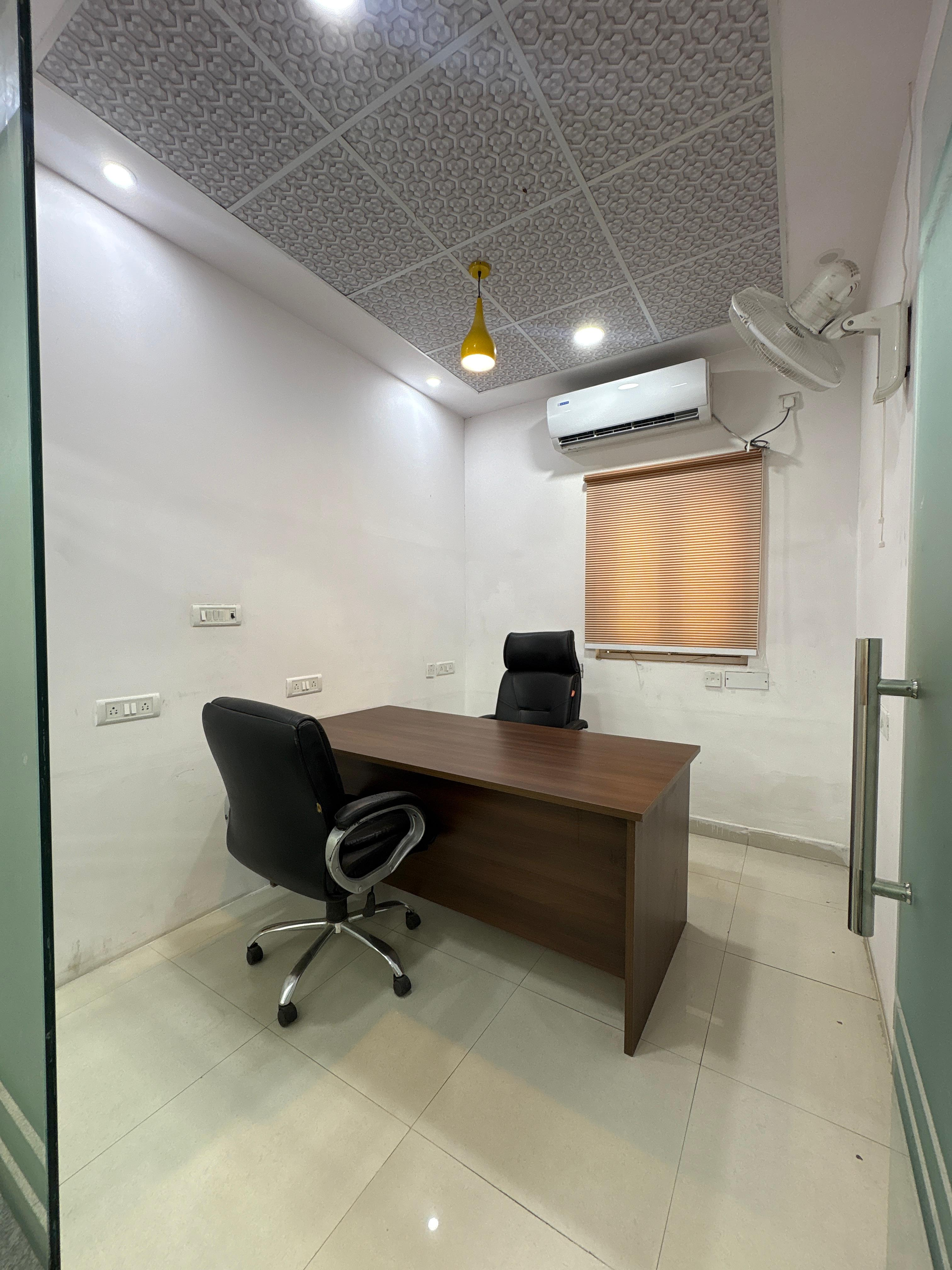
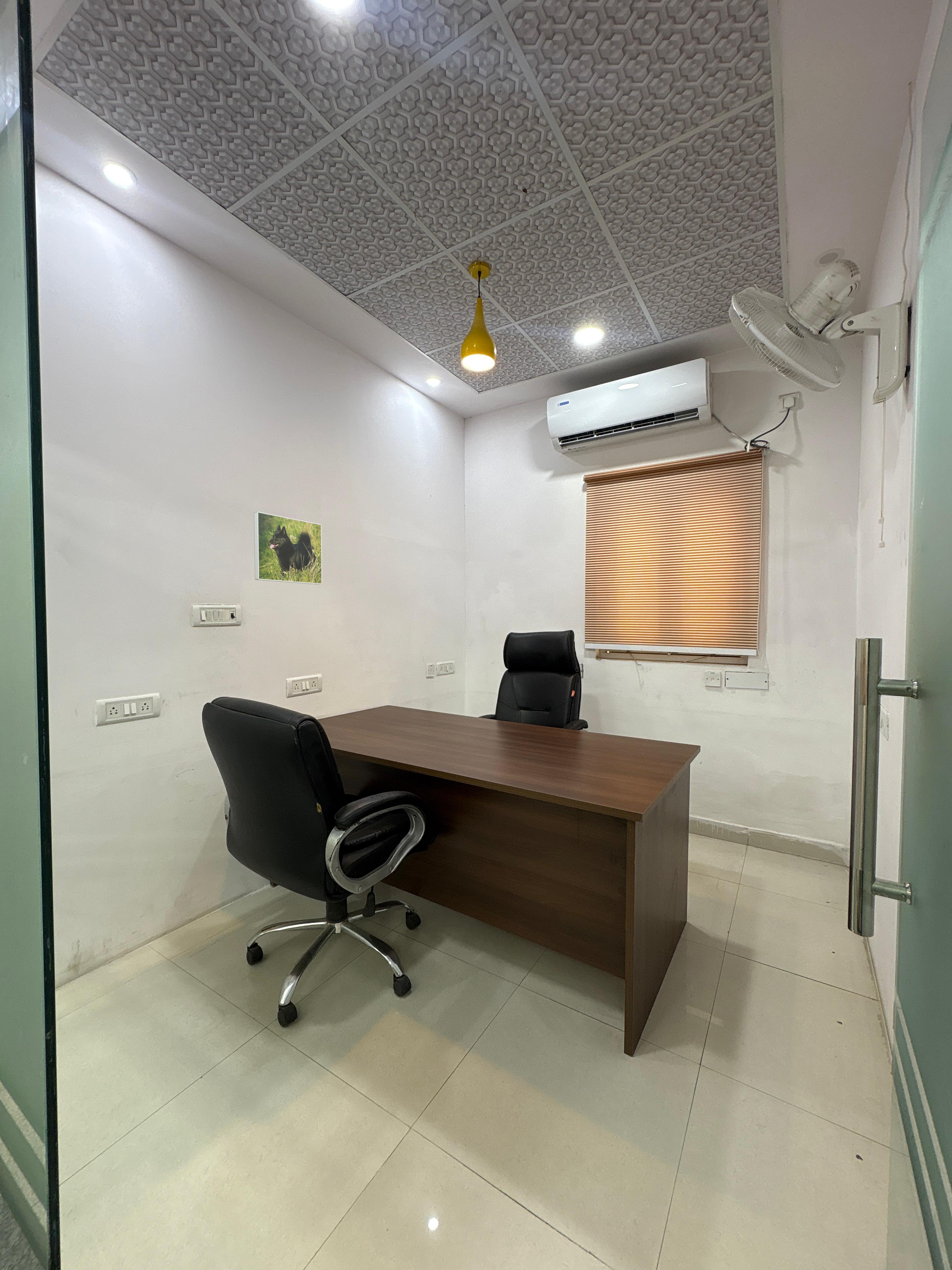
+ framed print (290, 550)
